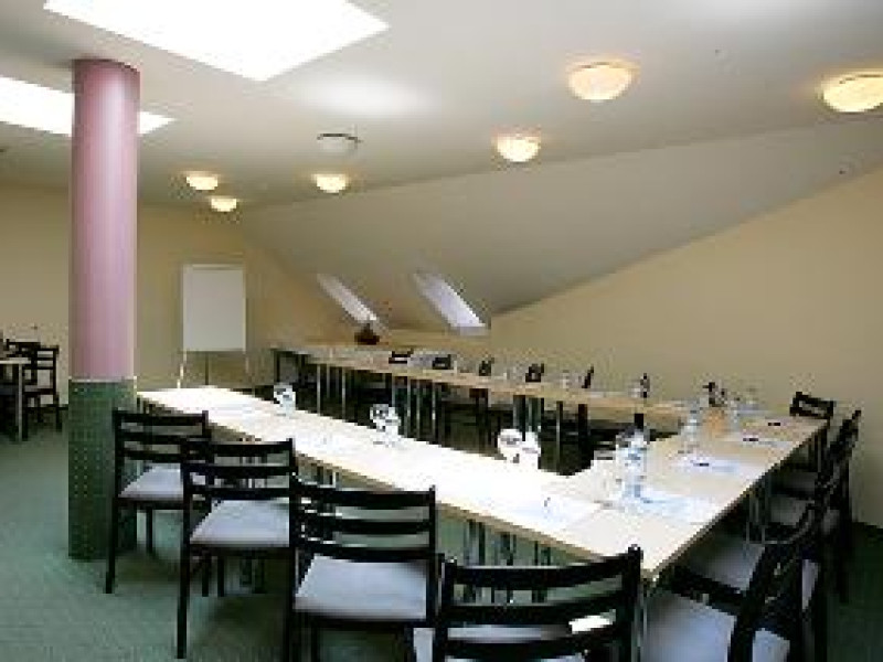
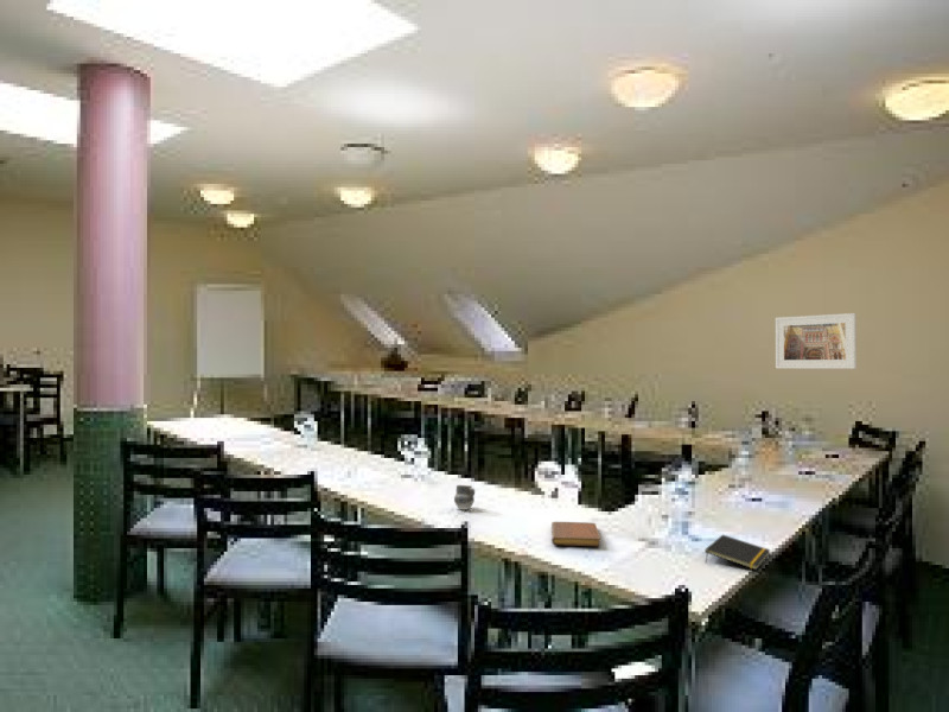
+ notebook (574, 533)
+ notepad (738, 551)
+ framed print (814, 342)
+ cup (465, 496)
